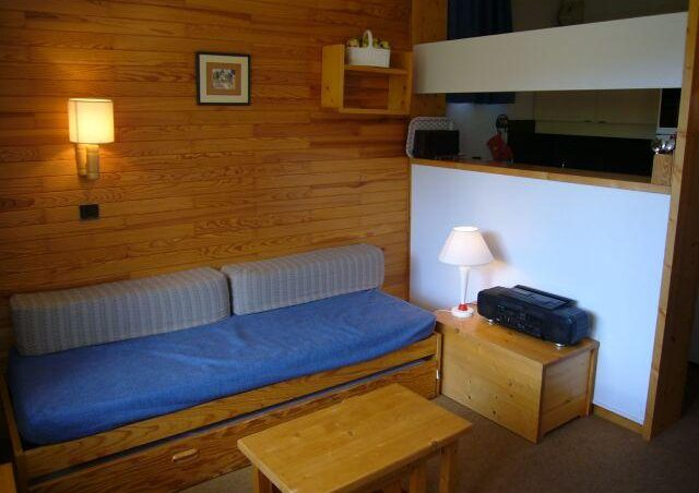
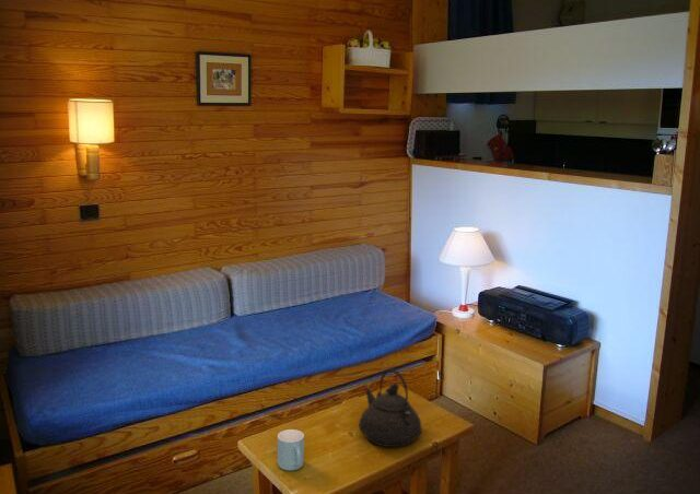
+ mug (292, 451)
+ teakettle (386, 400)
